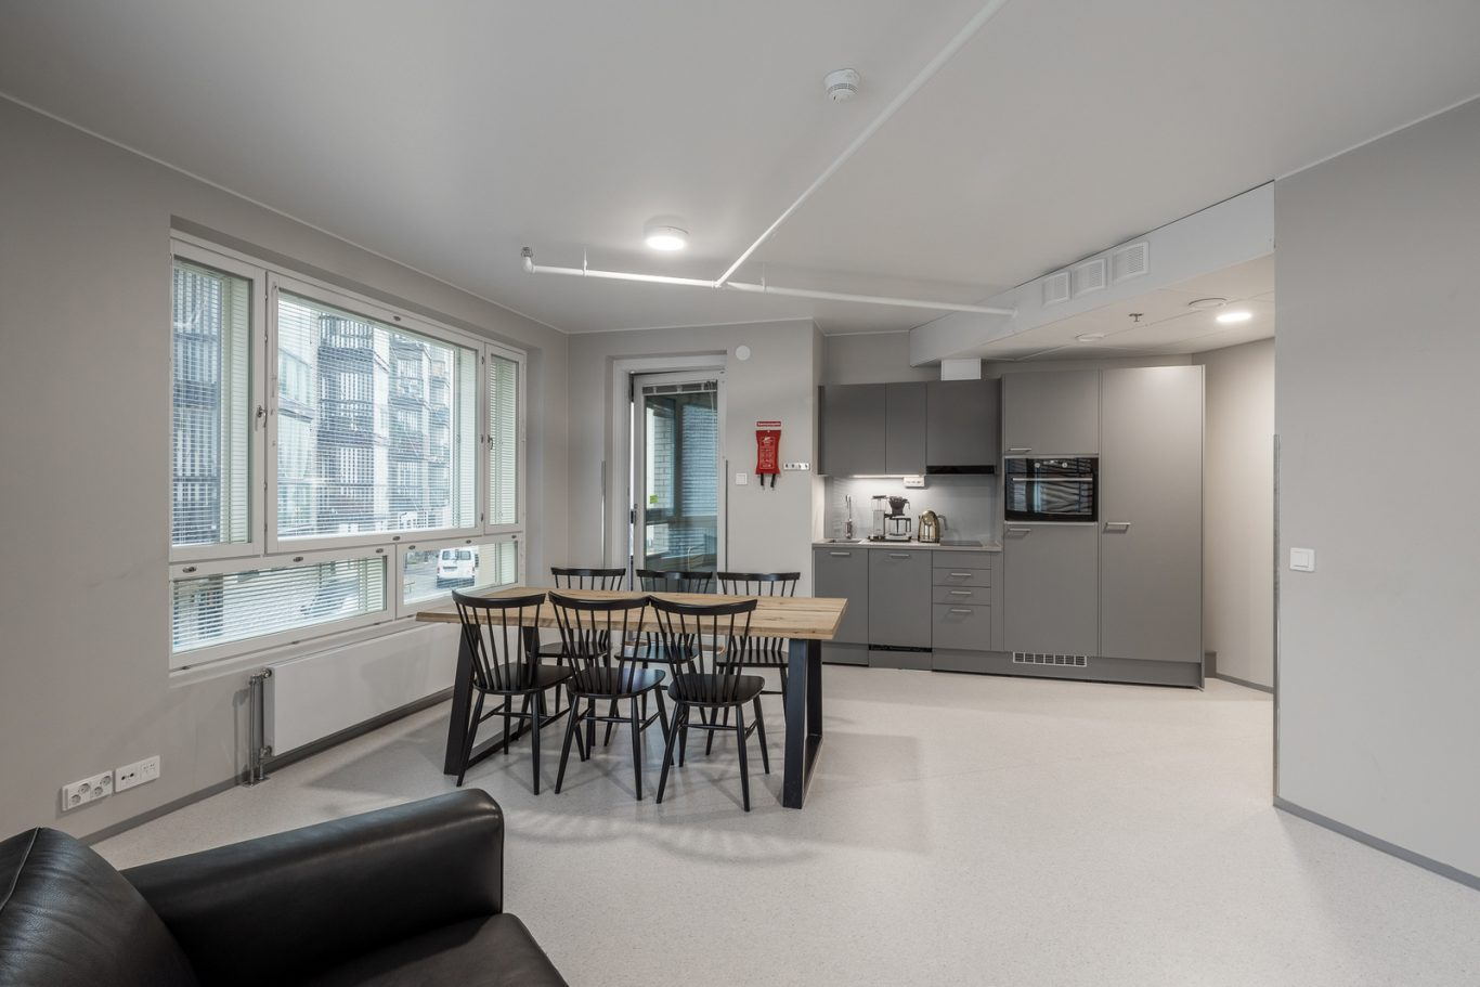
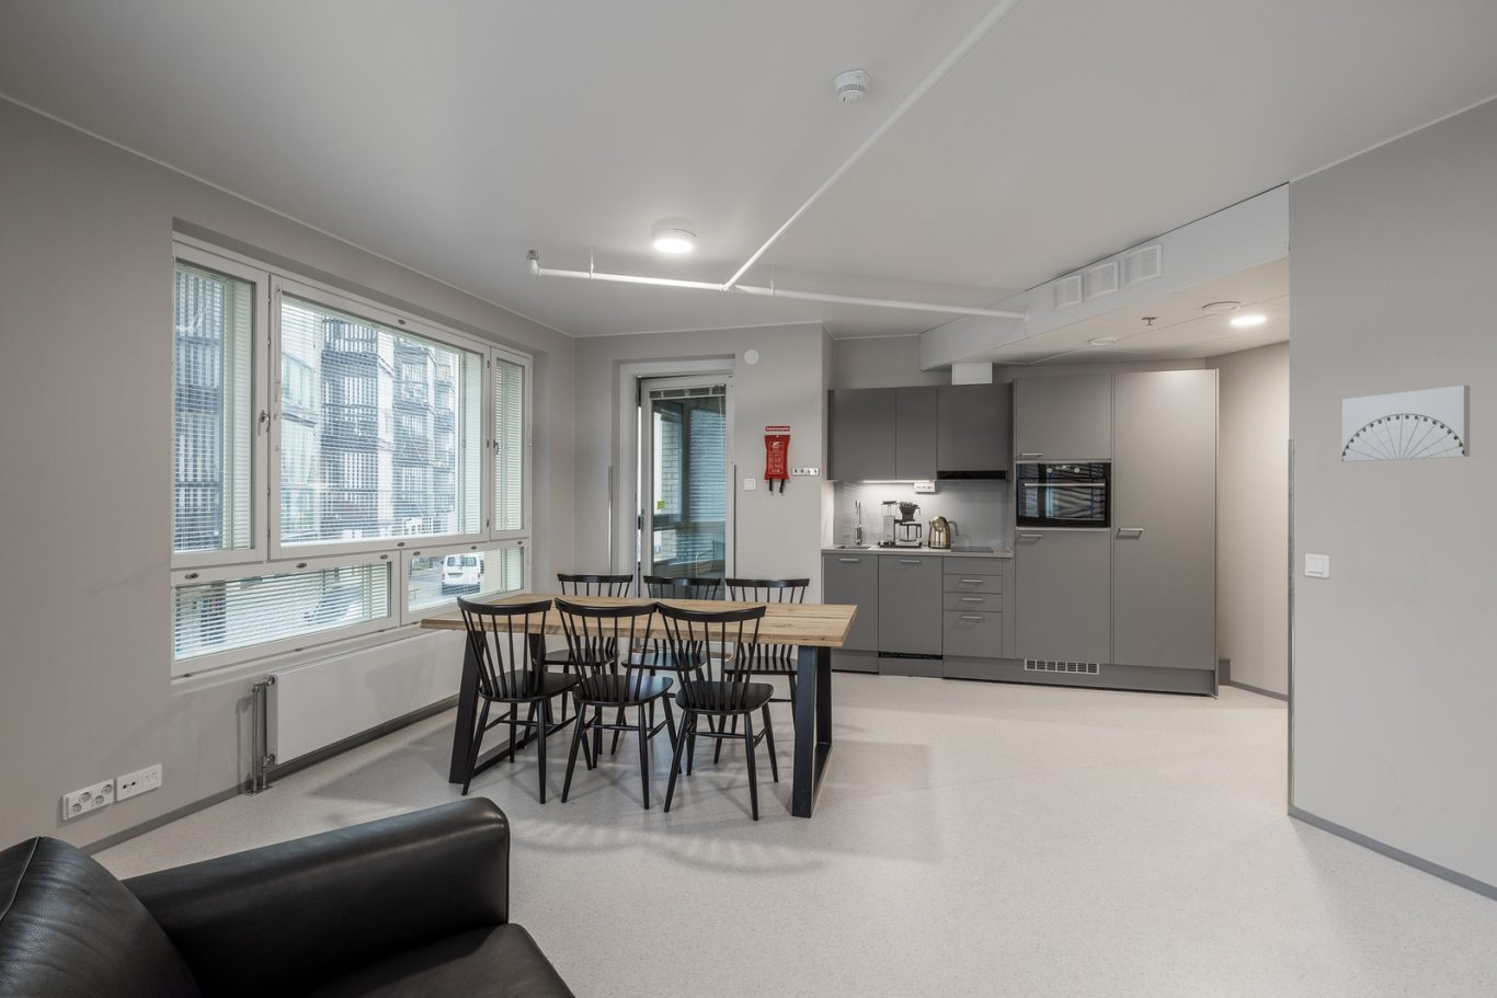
+ wall art (1401, 425)
